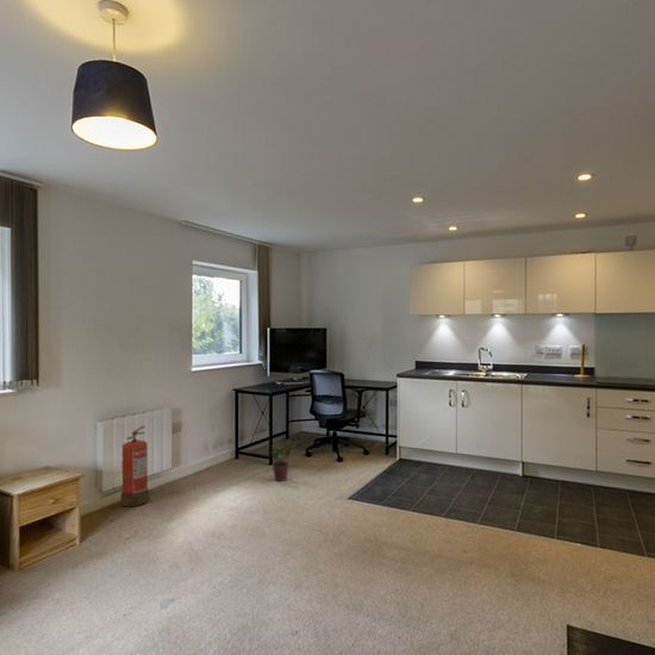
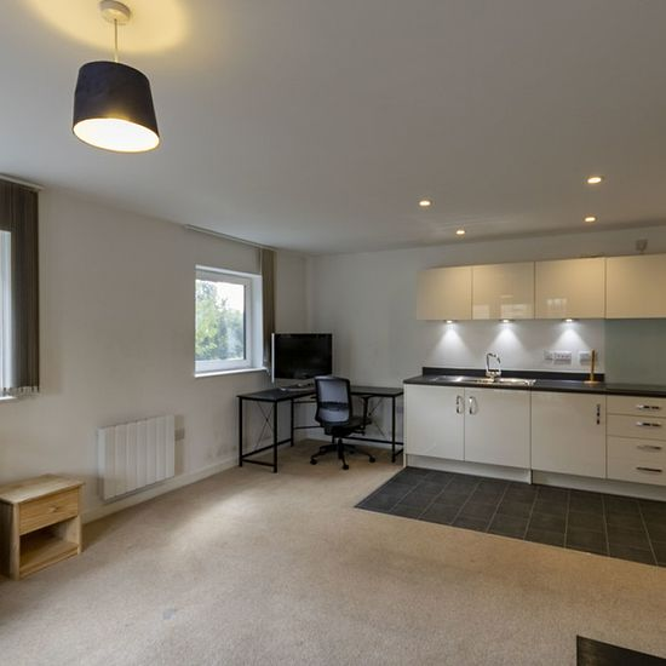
- fire extinguisher (135, 464)
- potted plant (280, 460)
